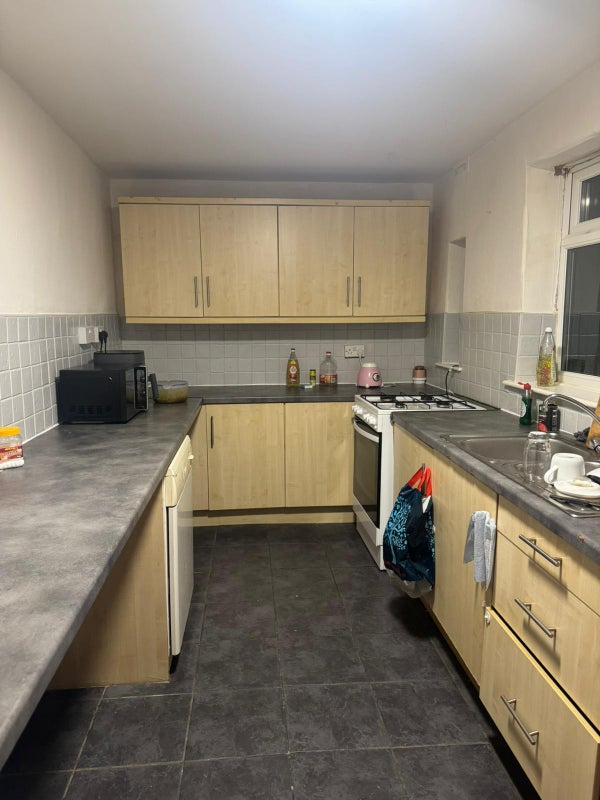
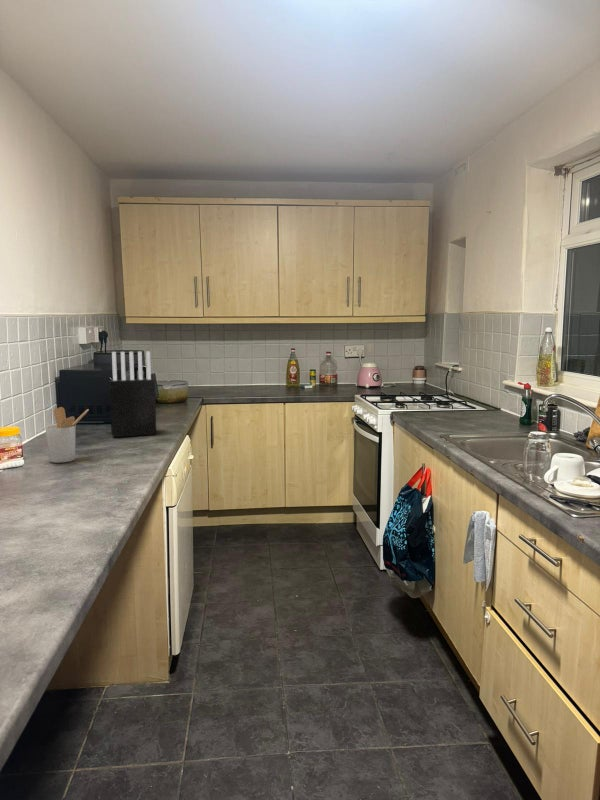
+ utensil holder (69, 433)
+ knife block (131, 392)
